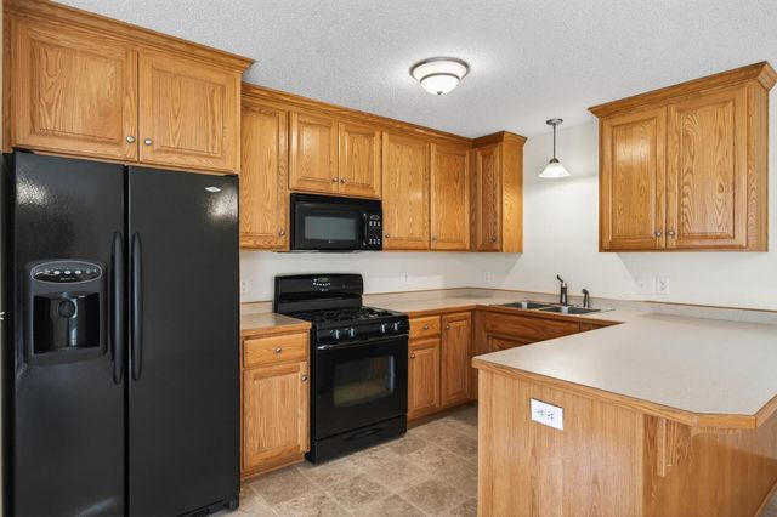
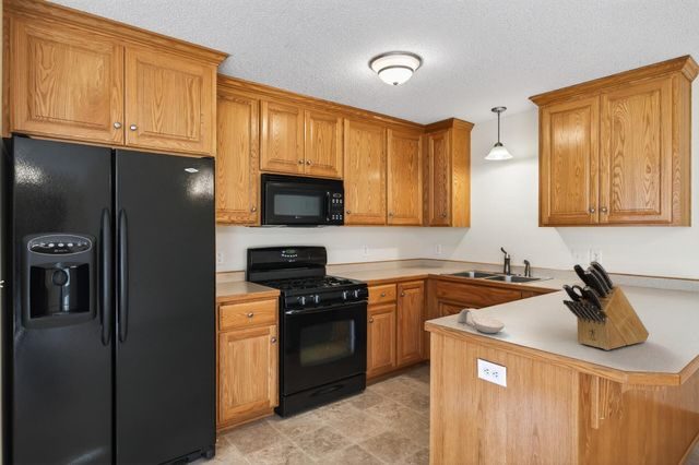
+ knife block (605, 301)
+ spoon rest (478, 319)
